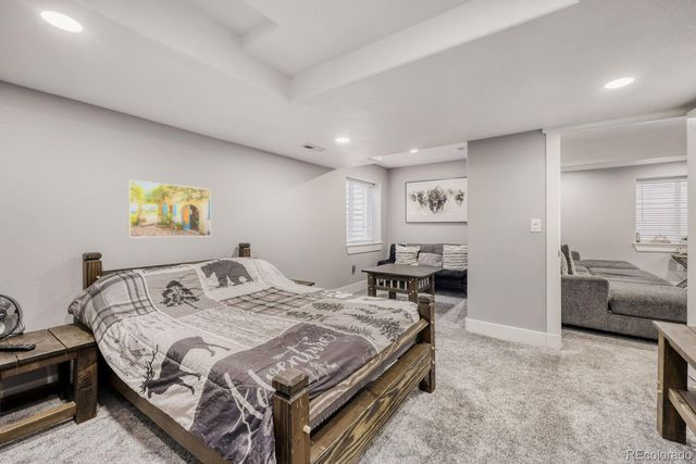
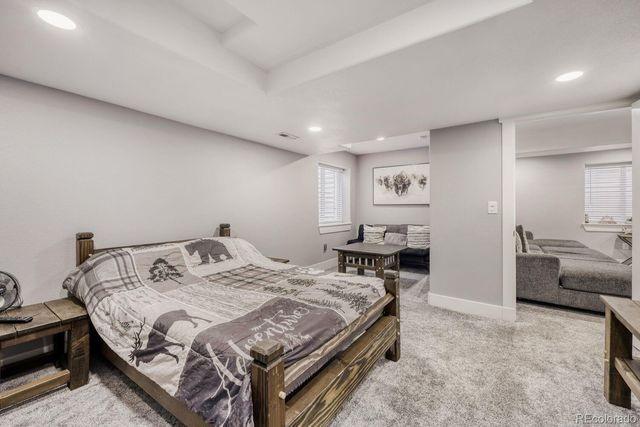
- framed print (173, 211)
